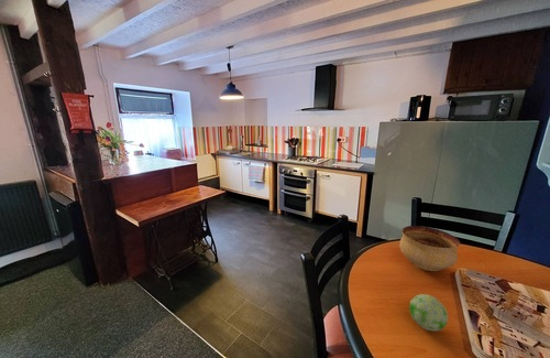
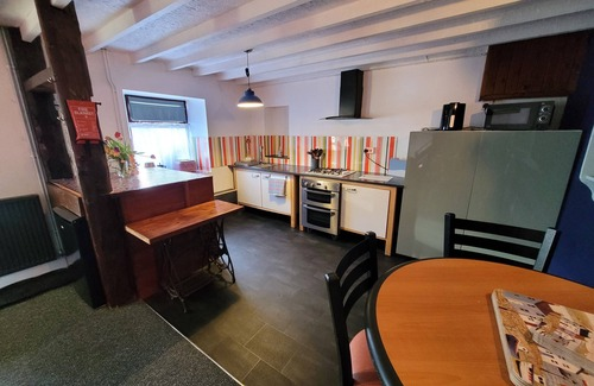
- decorative ball (427, 312)
- bowl (426, 251)
